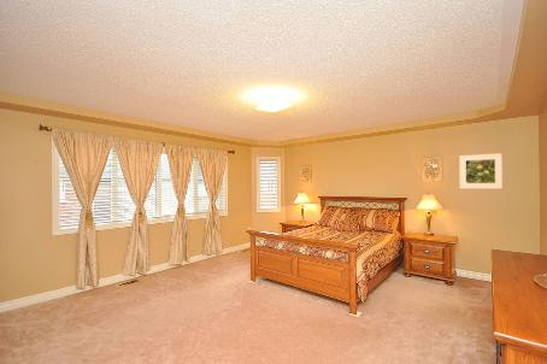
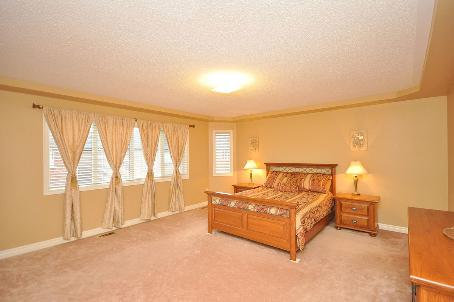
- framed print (480, 171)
